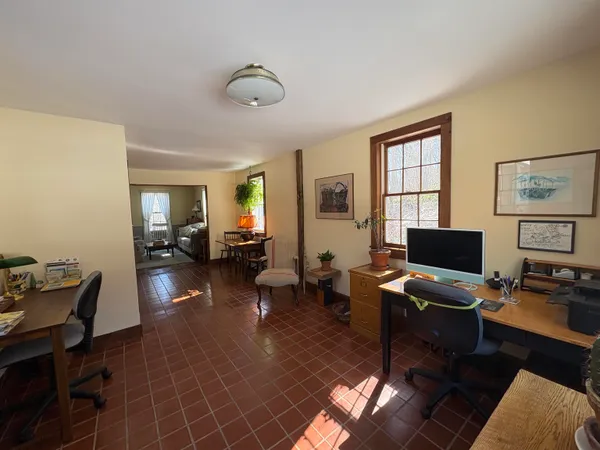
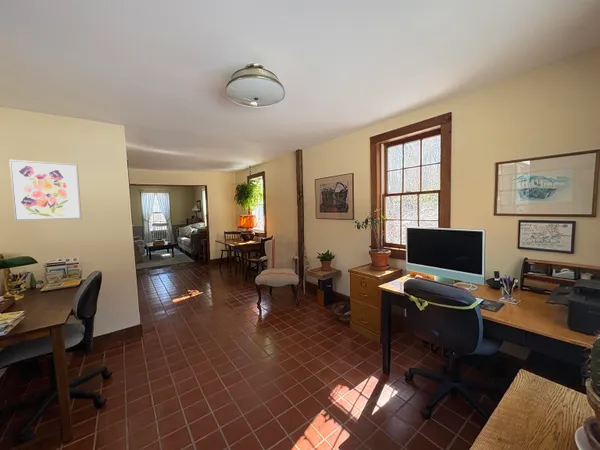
+ wall art (47, 191)
